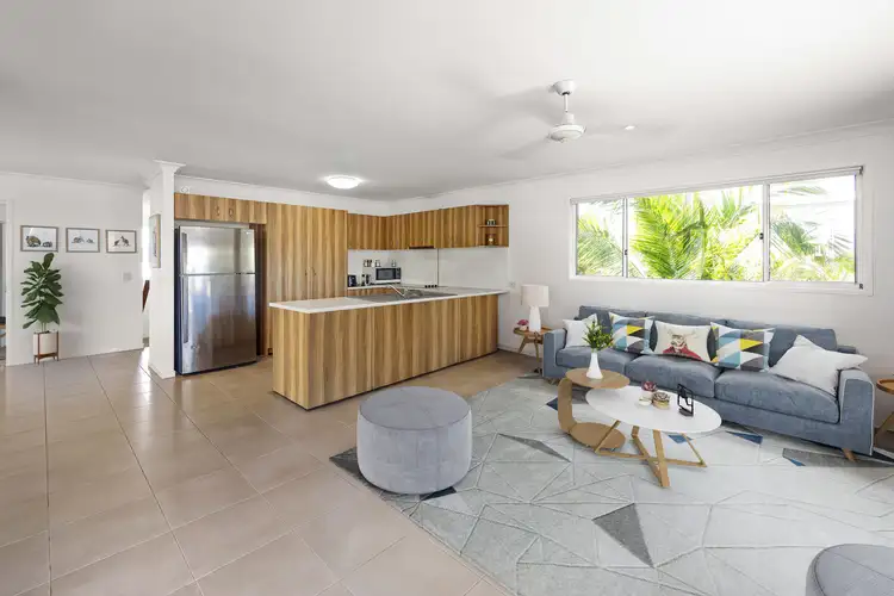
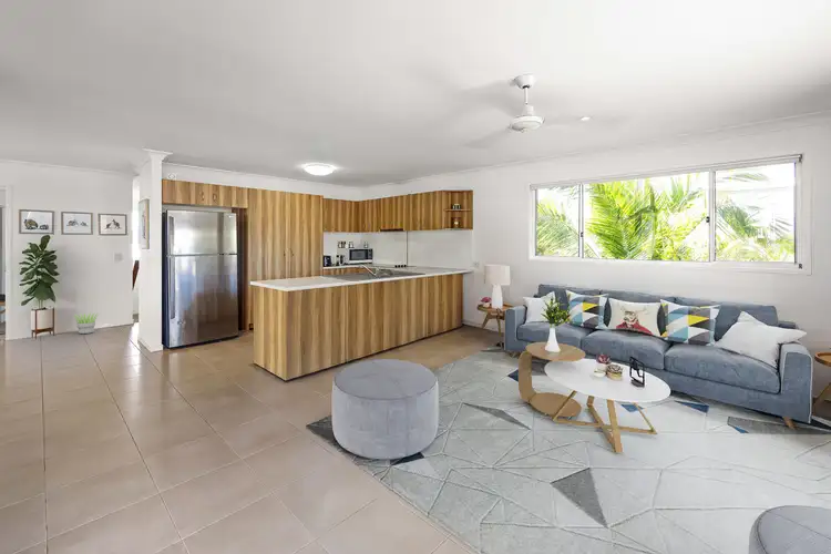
+ potted plant (85, 322)
